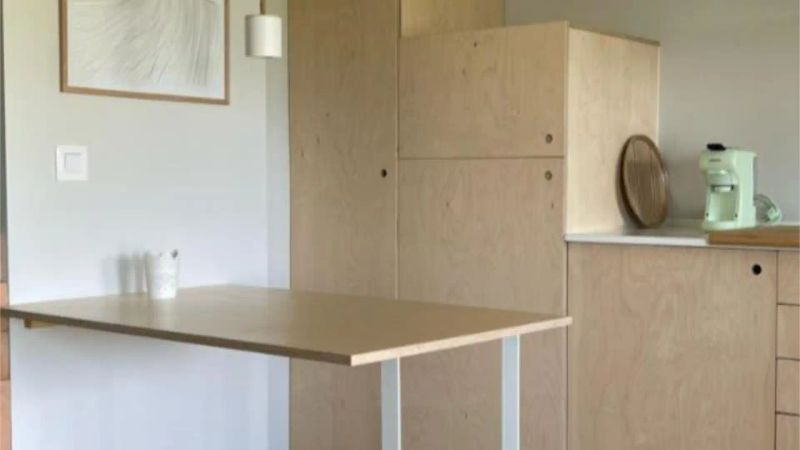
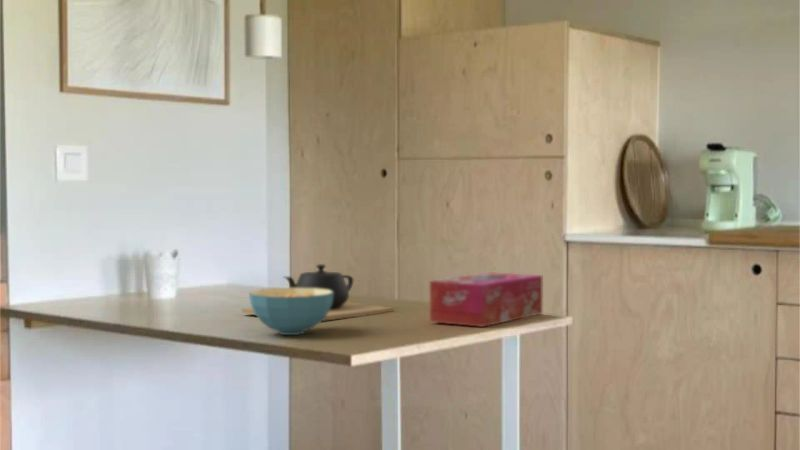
+ cereal bowl (291, 312)
+ teapot (317, 288)
+ tissue box (487, 298)
